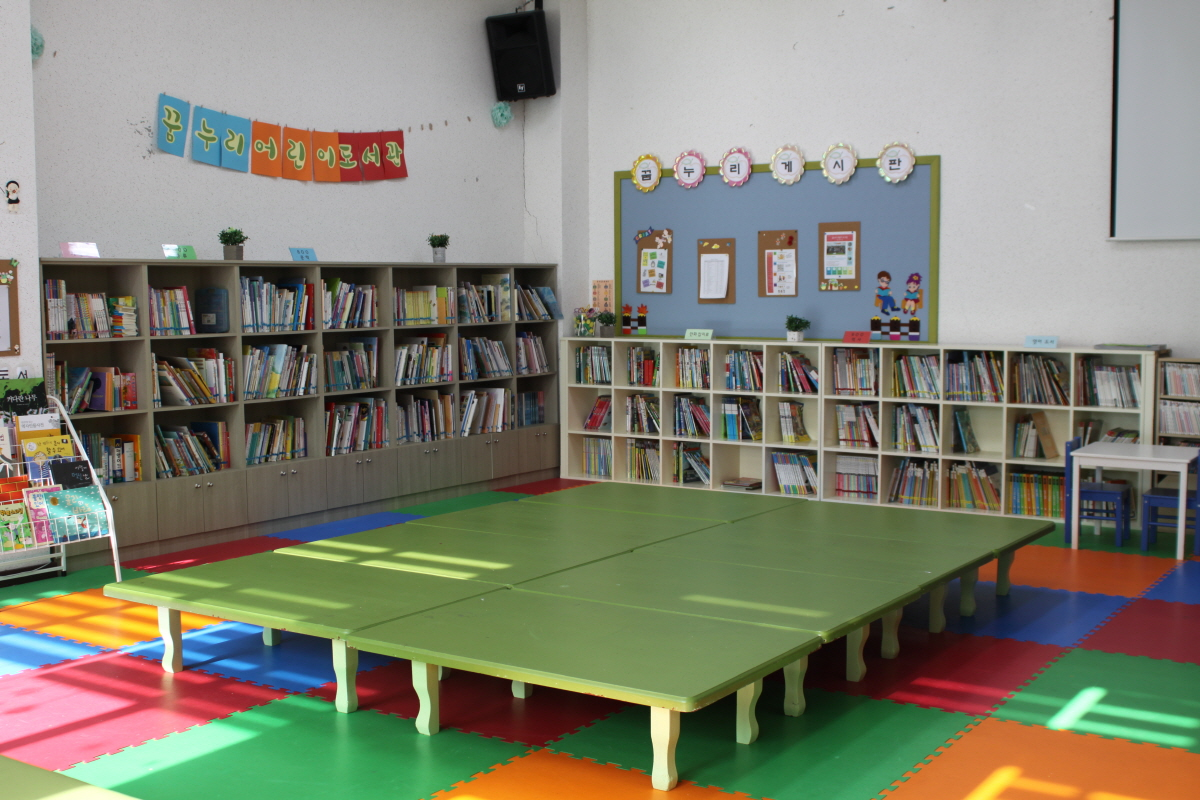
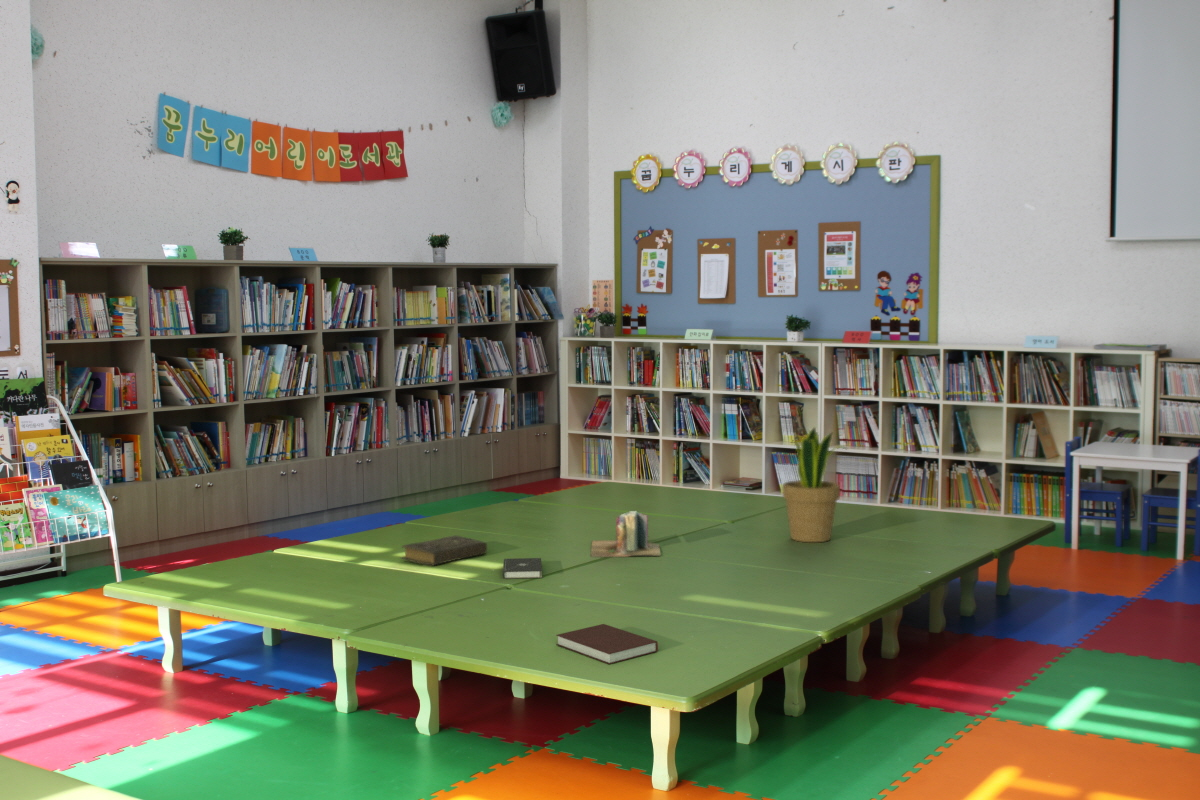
+ book (522, 568)
+ books (625, 531)
+ potted plant (816, 482)
+ book (444, 550)
+ notebook (606, 643)
